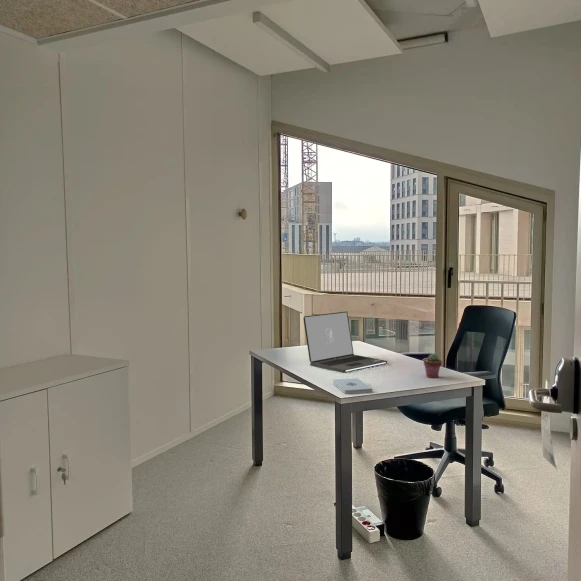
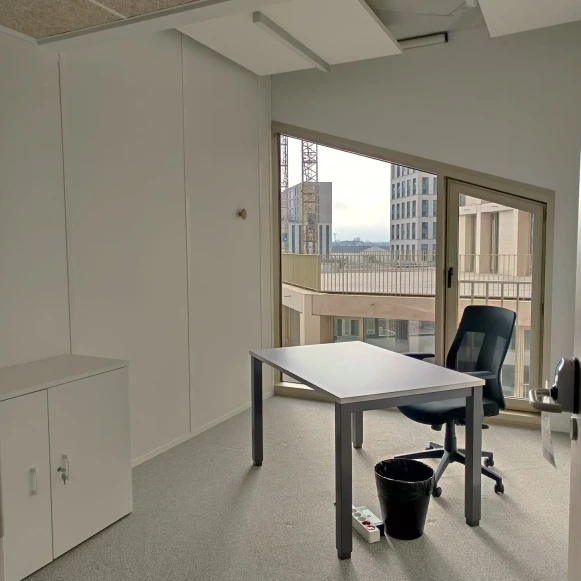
- laptop (345, 340)
- notepad (351, 385)
- potted succulent (432, 364)
